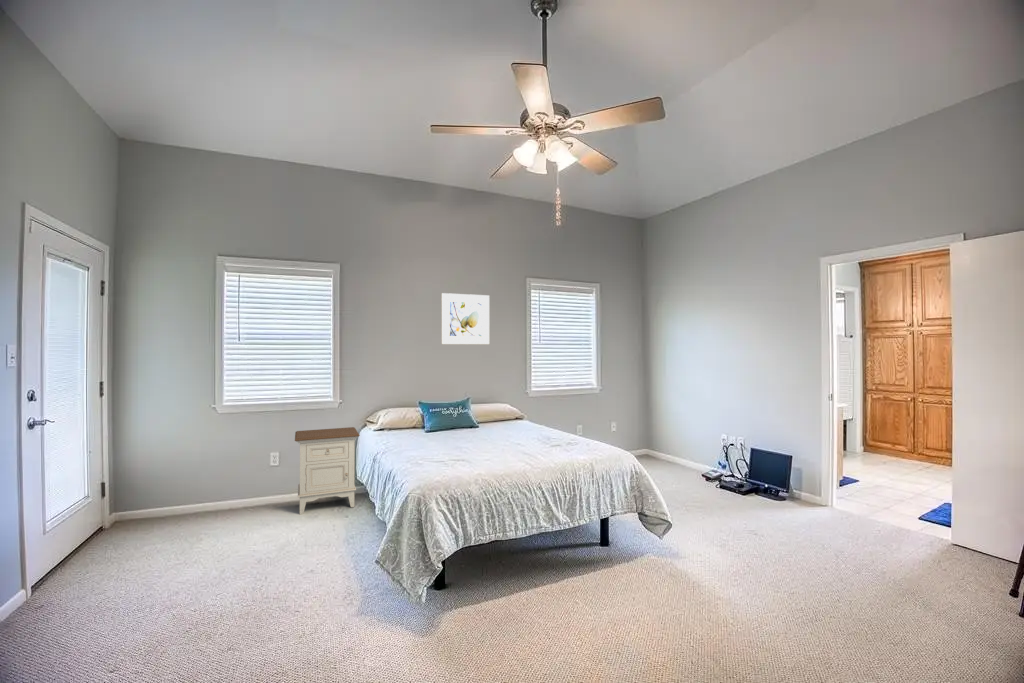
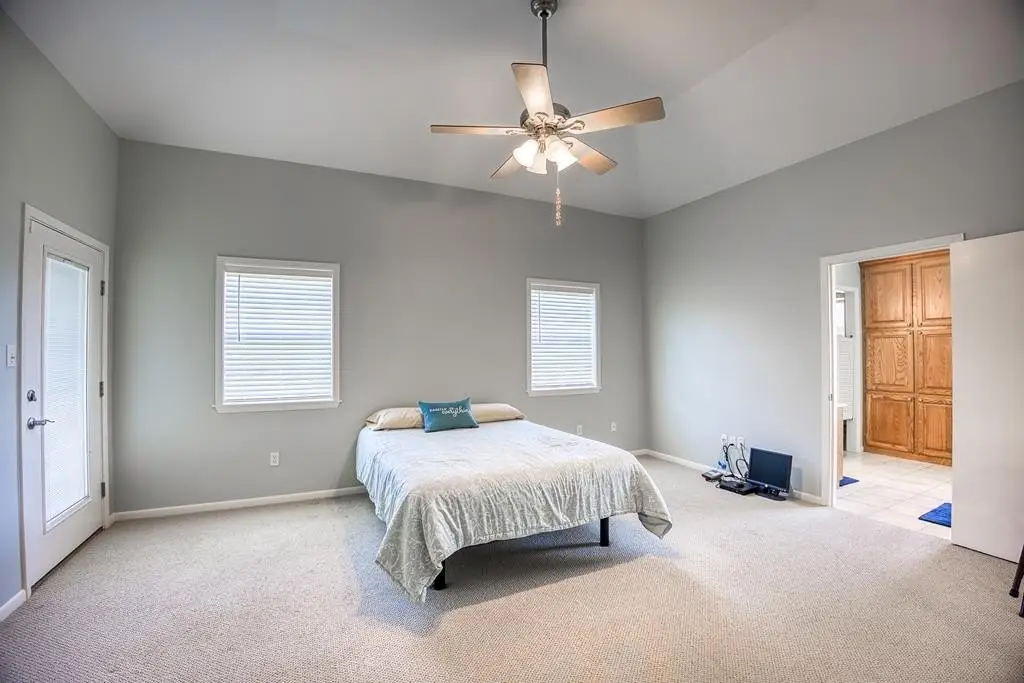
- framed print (465, 319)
- nightstand (326, 468)
